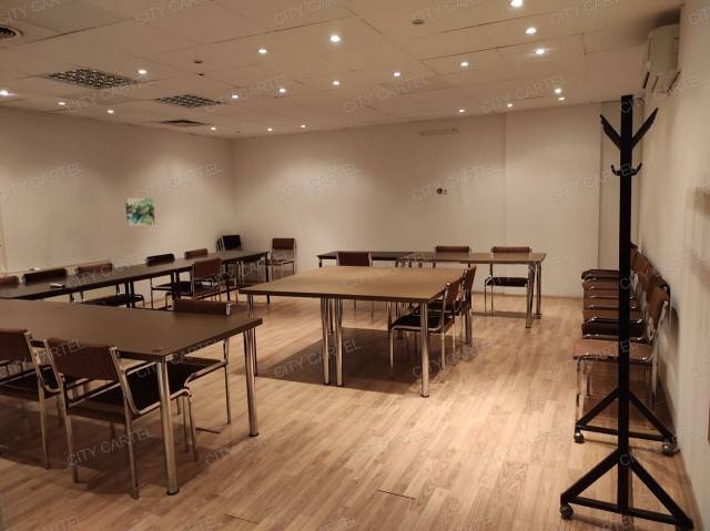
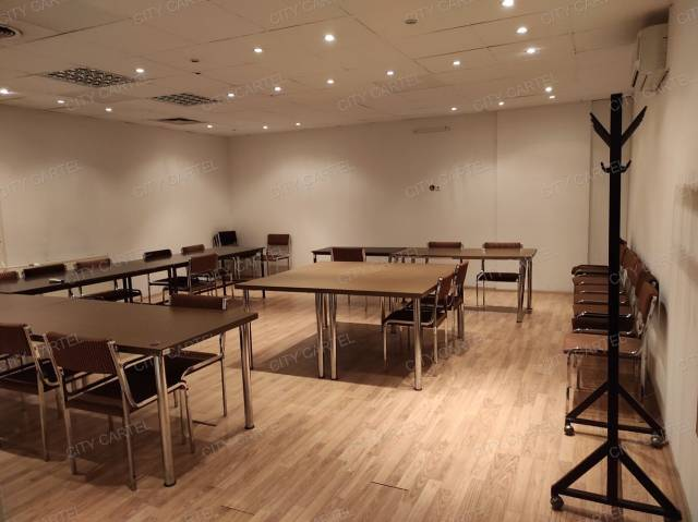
- wall art (140, 212)
